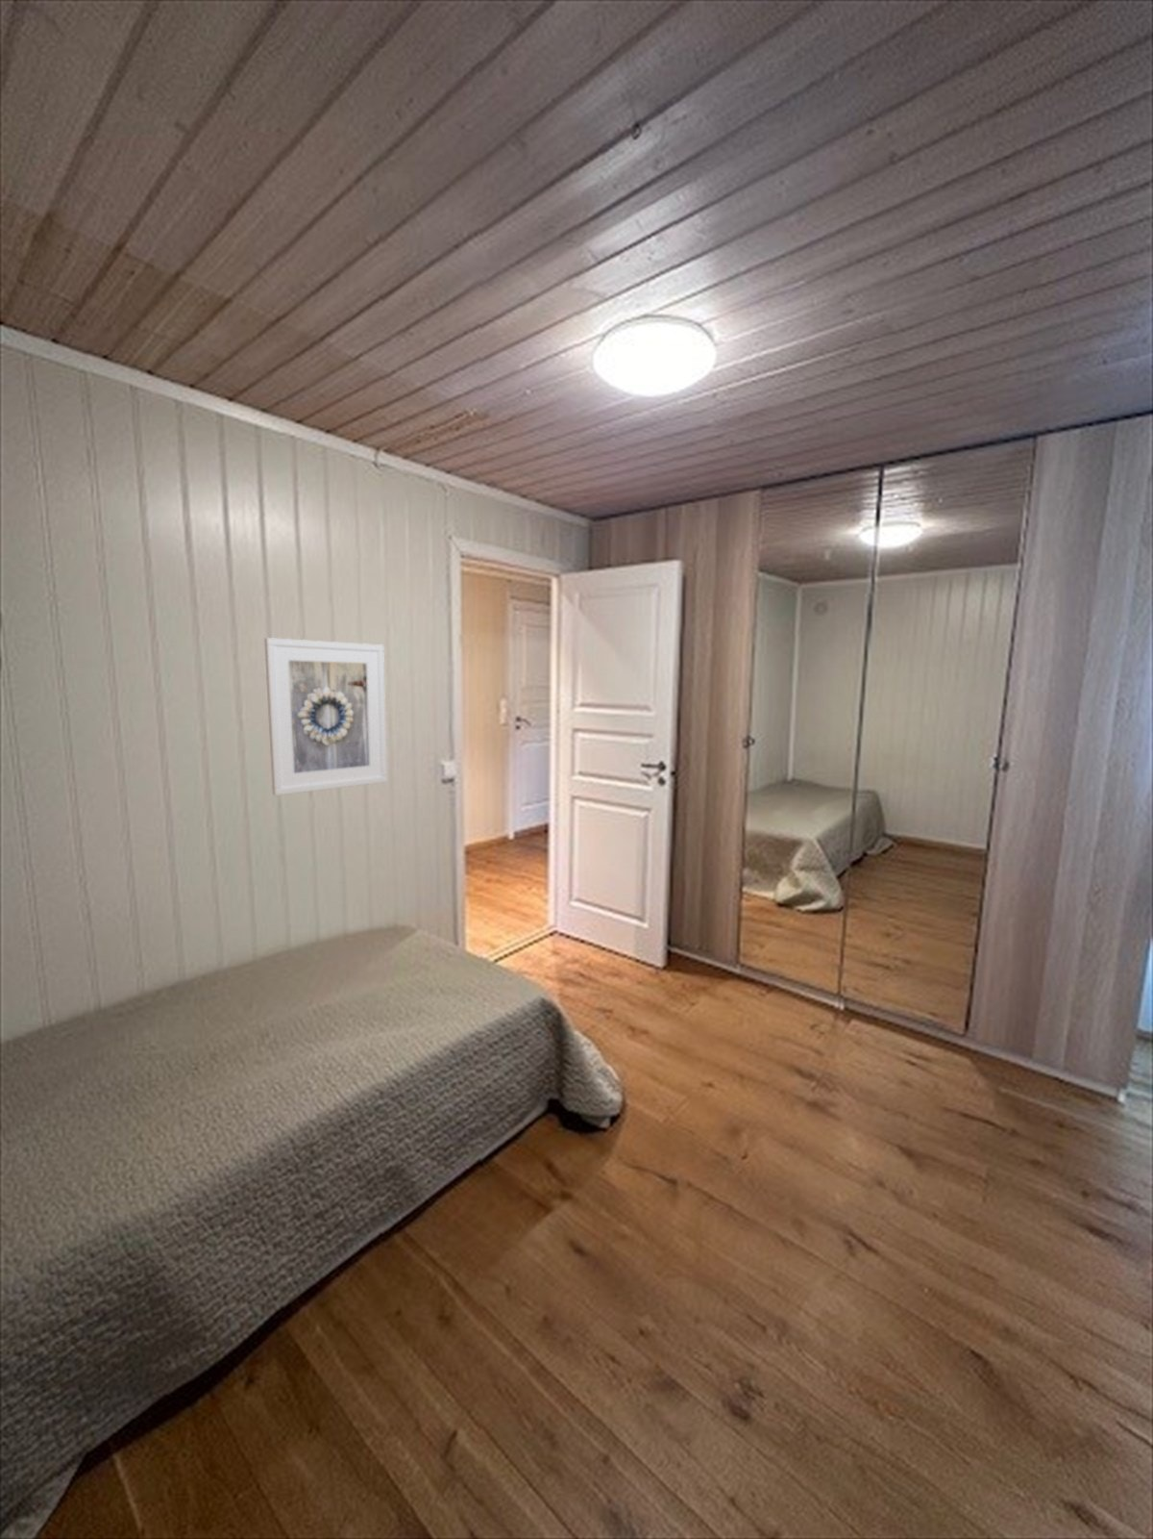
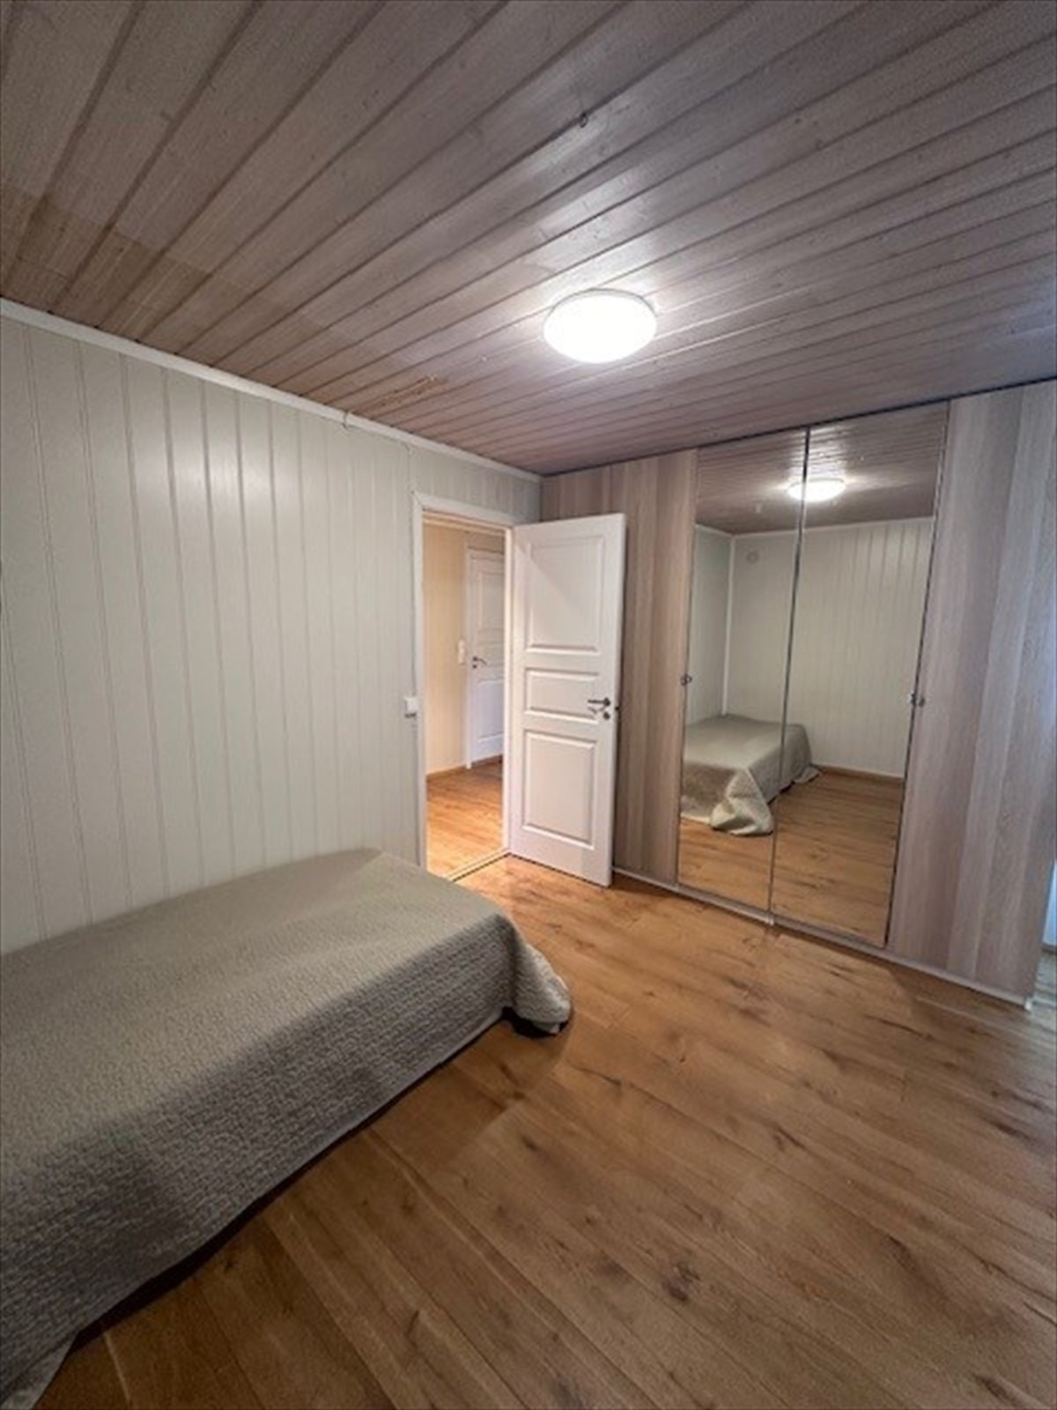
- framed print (331, 716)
